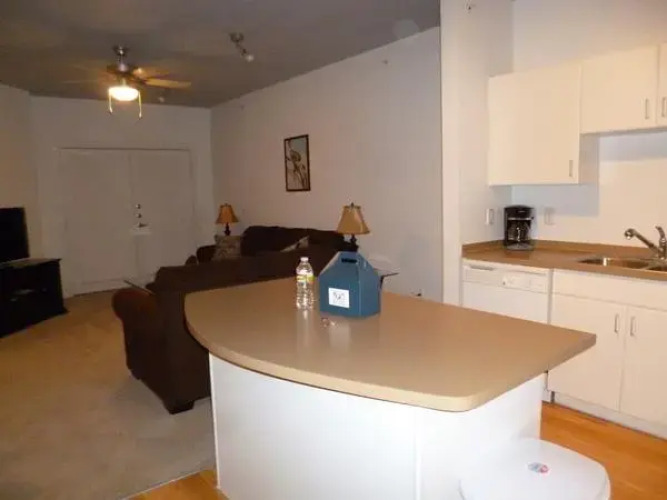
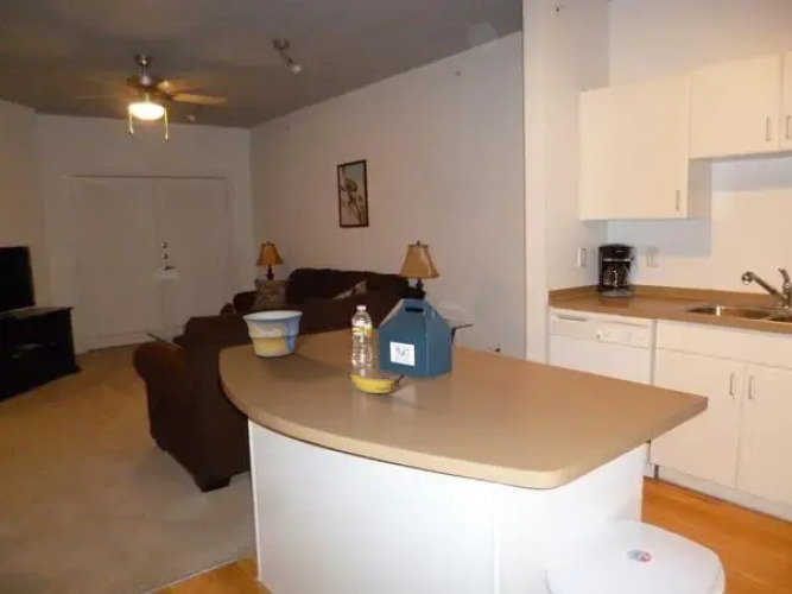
+ bowl (273, 334)
+ banana (375, 381)
